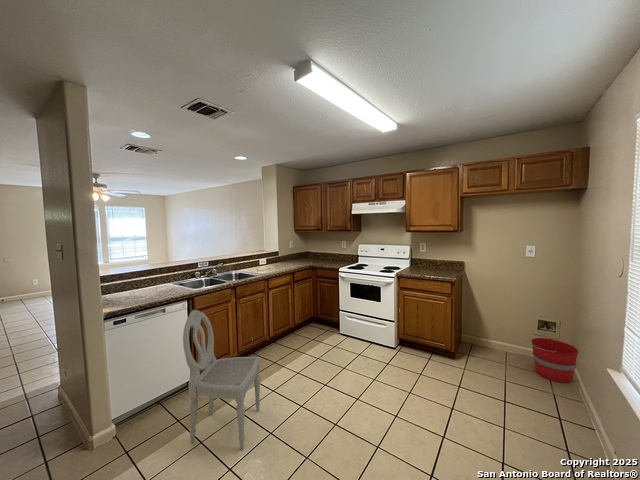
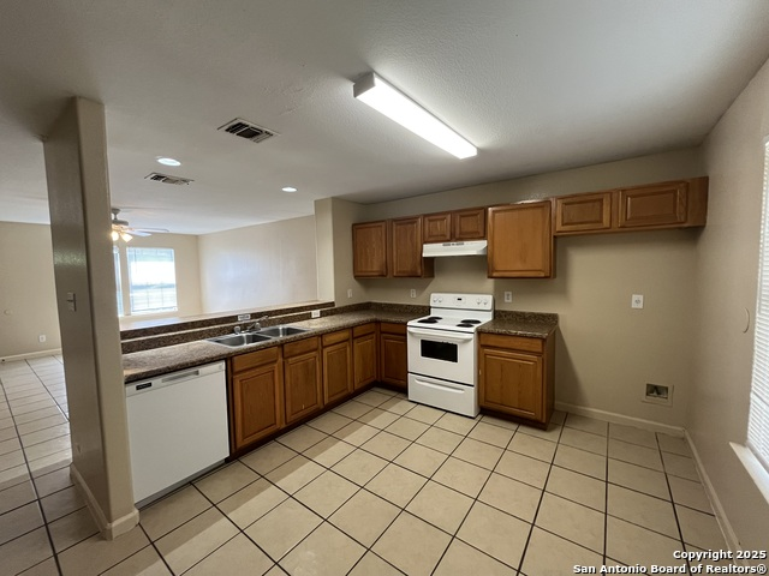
- bucket (552, 359)
- dining chair (224, 369)
